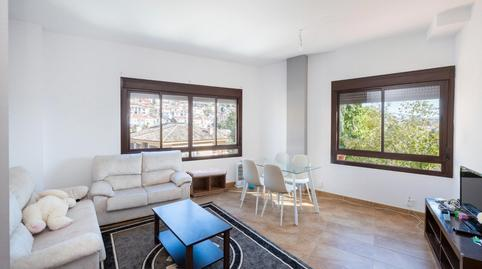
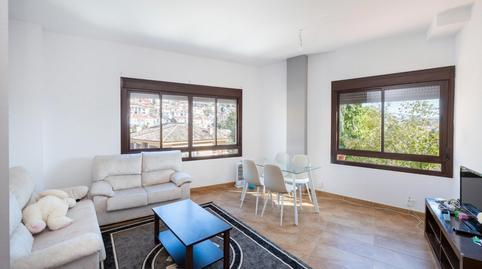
- bench (206, 181)
